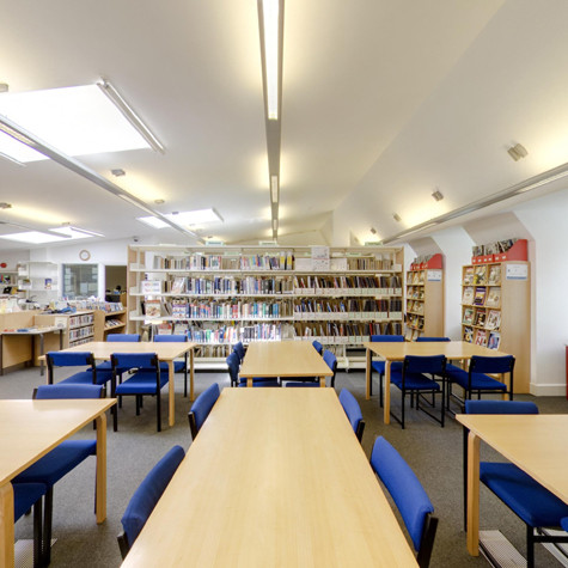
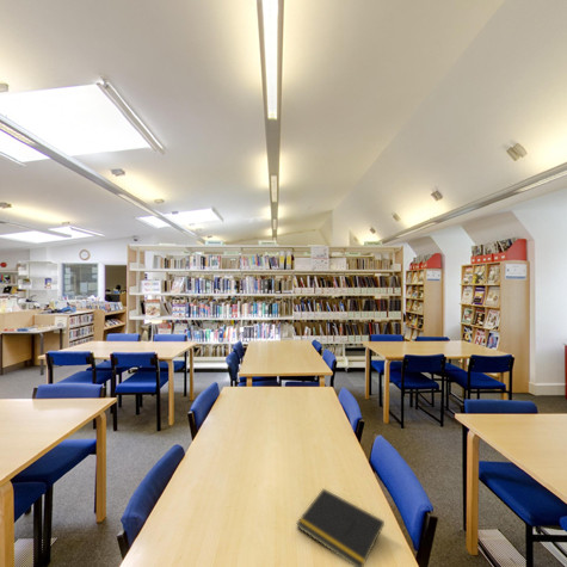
+ notepad (339, 523)
